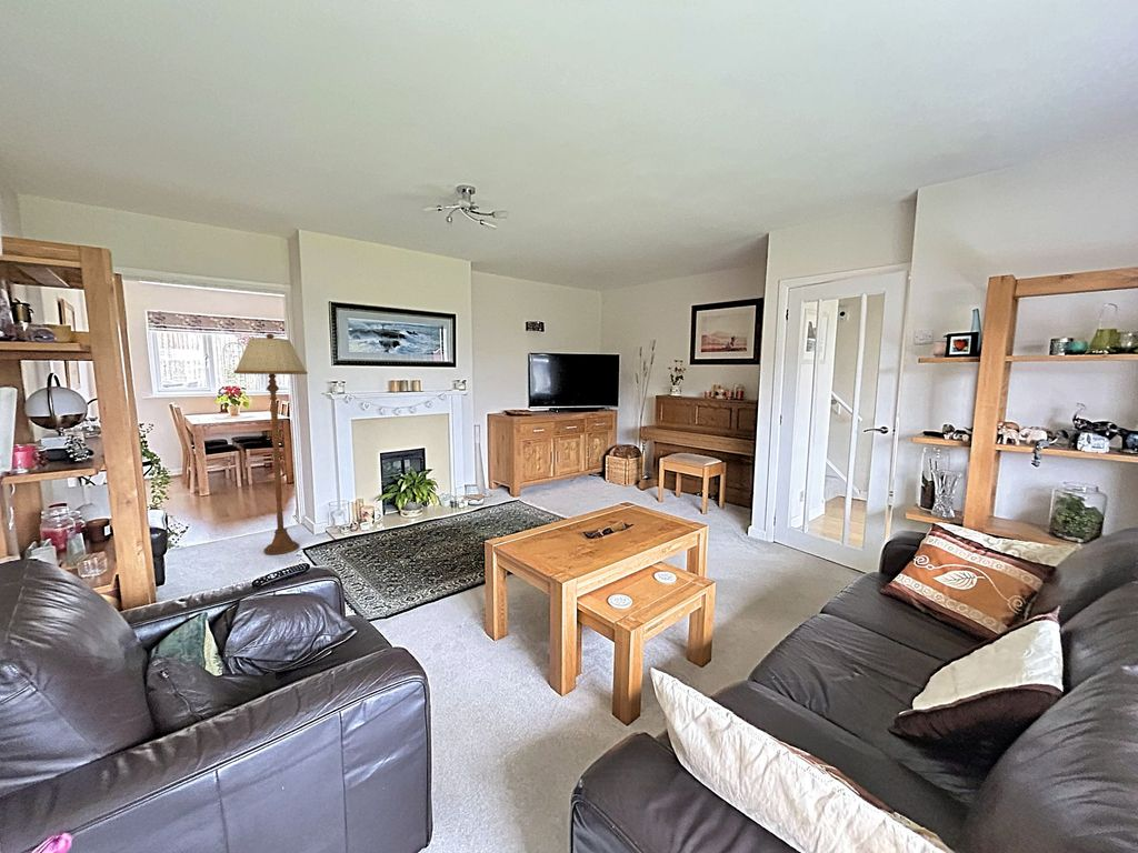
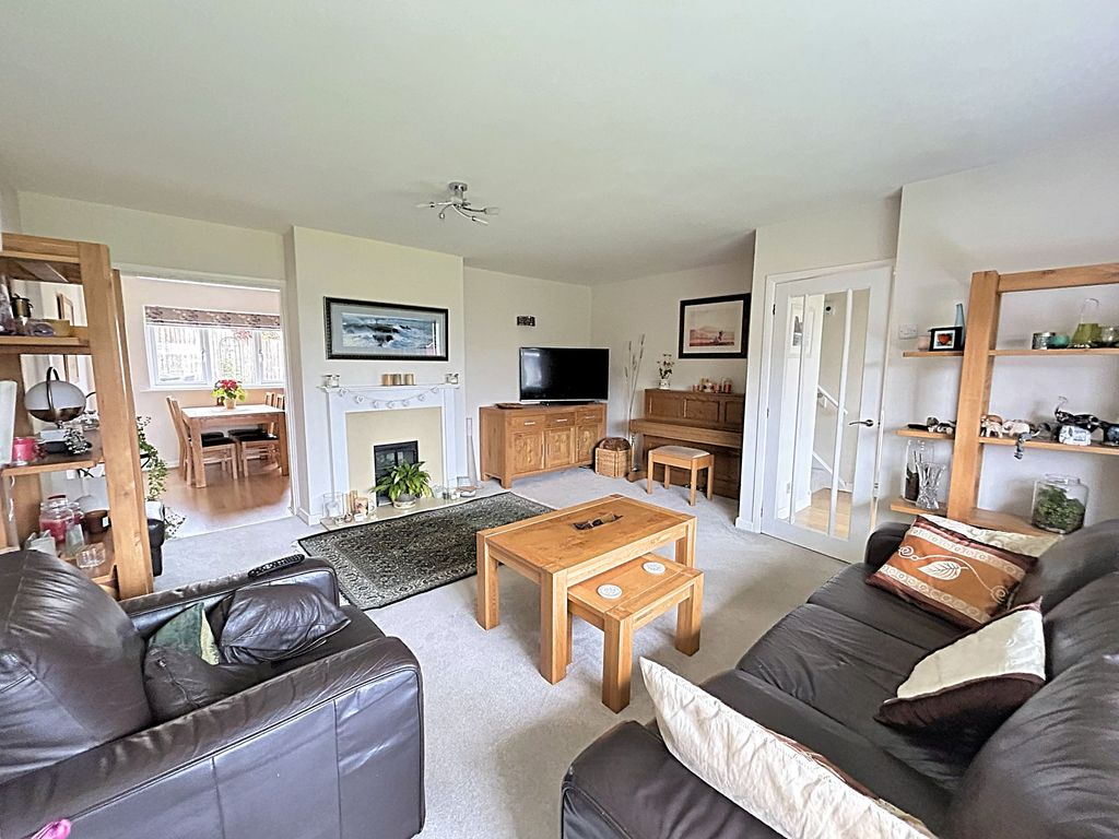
- floor lamp (276, 443)
